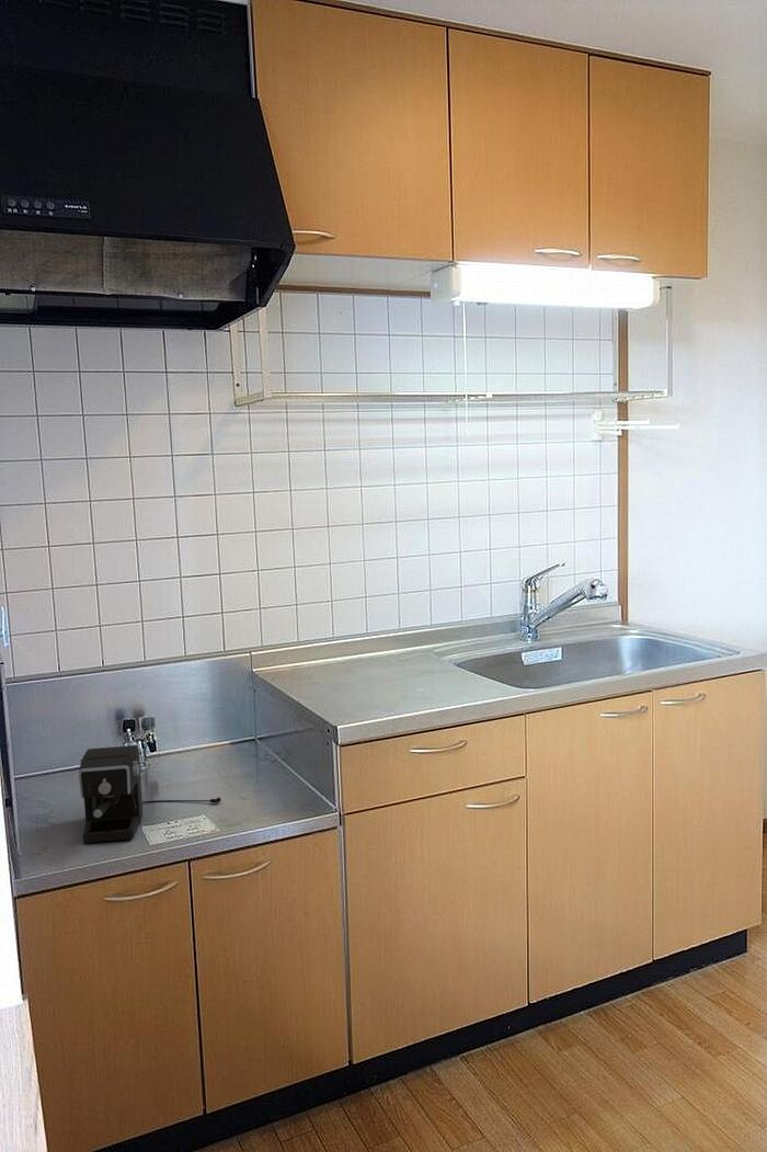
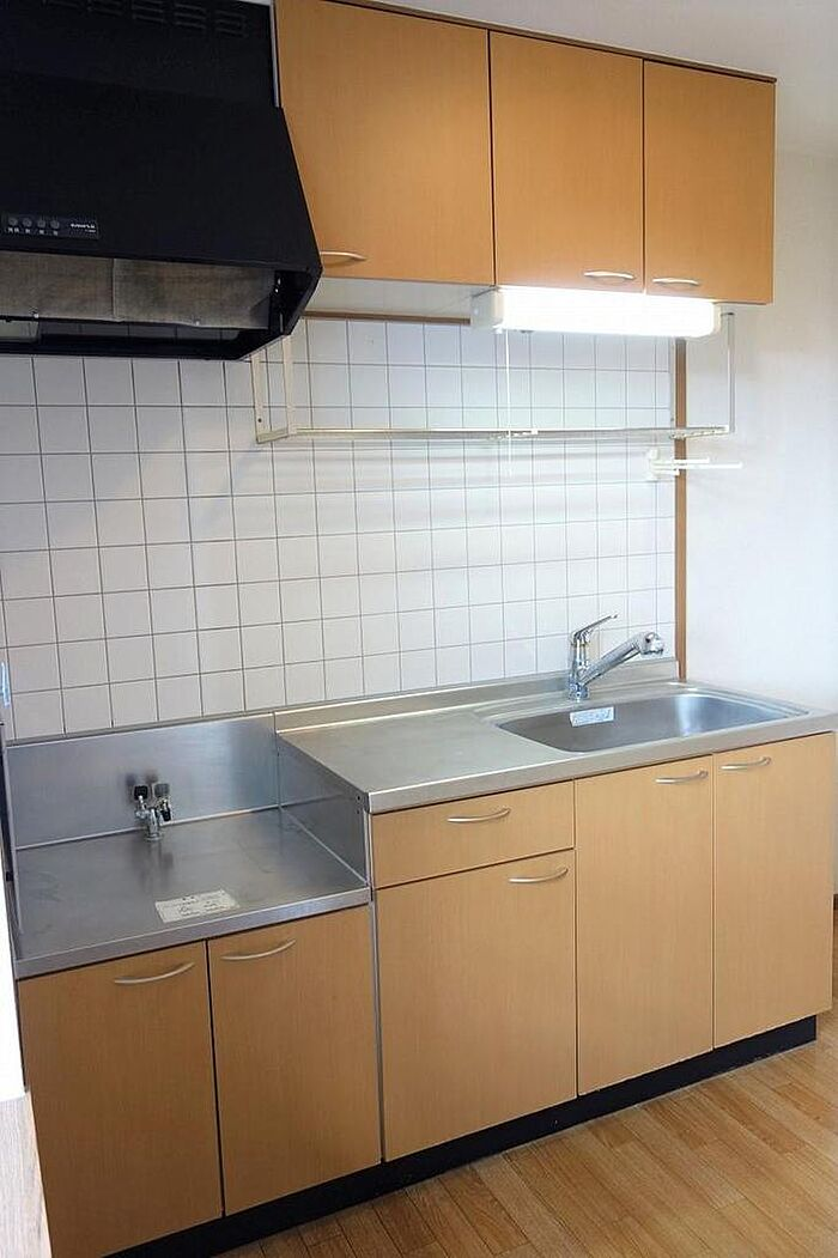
- coffee maker (140, 787)
